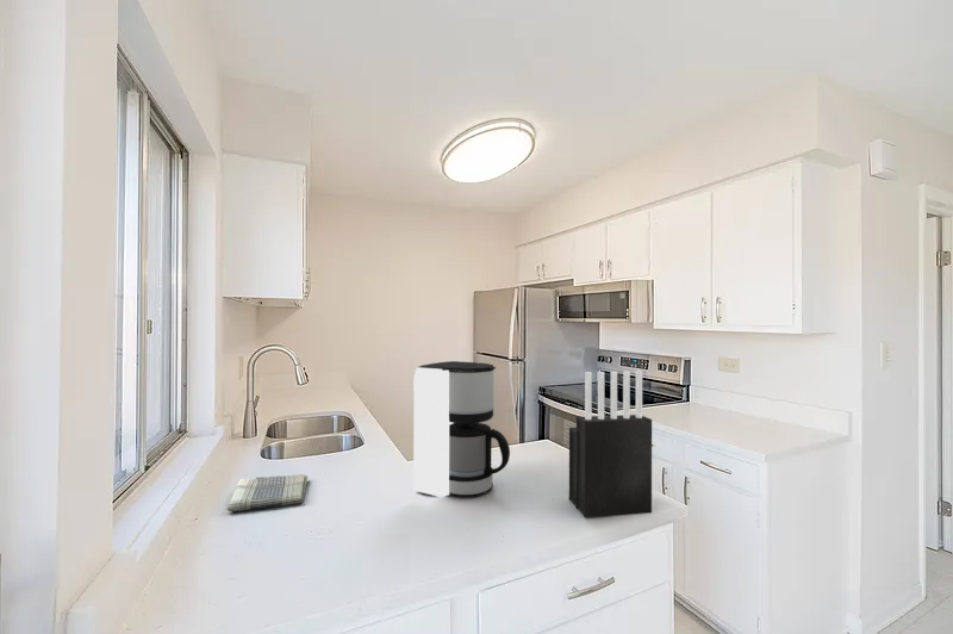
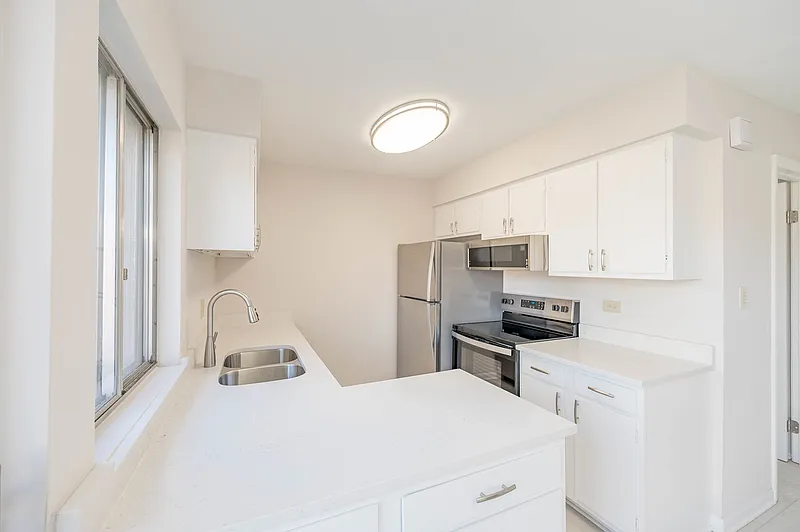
- knife block (606, 436)
- coffee maker (467, 425)
- dish towel (270, 489)
